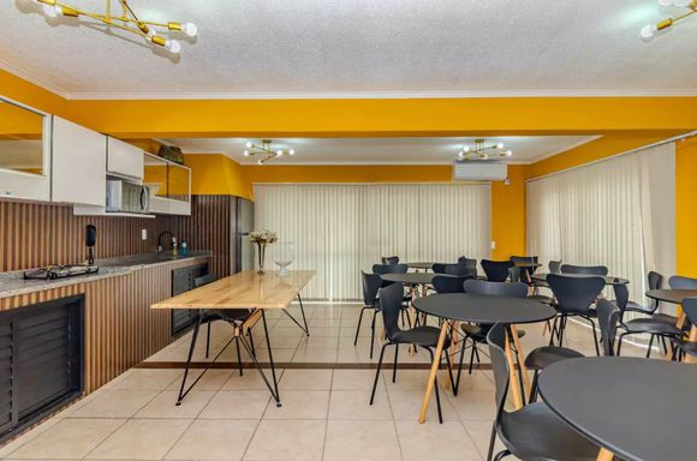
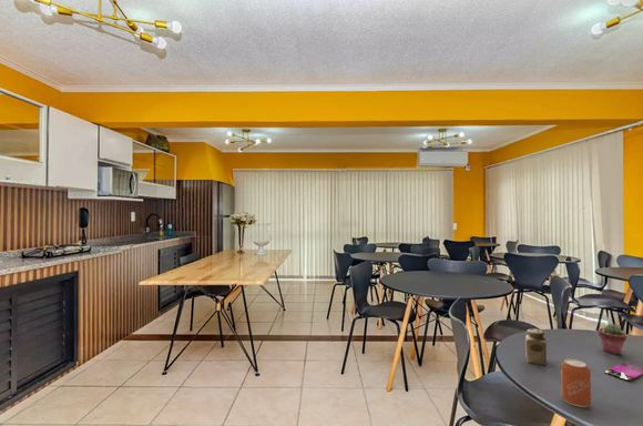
+ can (575, 382)
+ salt shaker (535, 345)
+ smartphone (625, 371)
+ potted succulent (612, 337)
